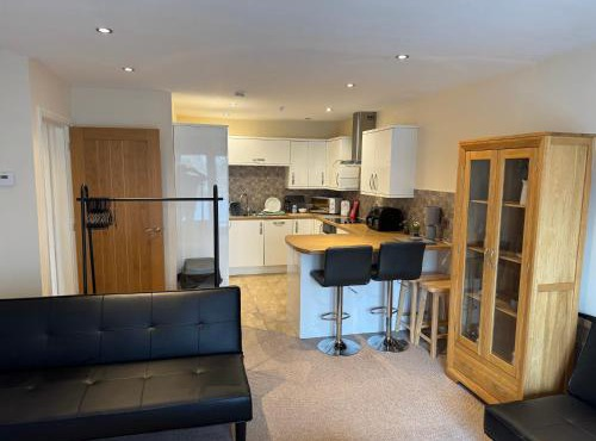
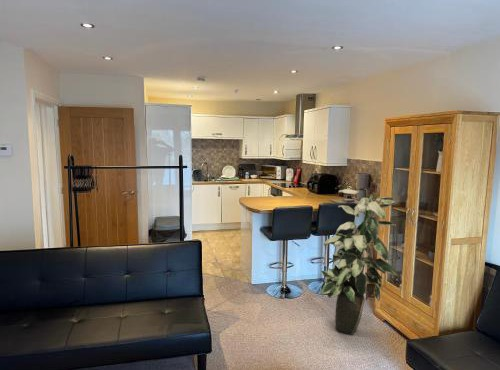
+ indoor plant (355, 260)
